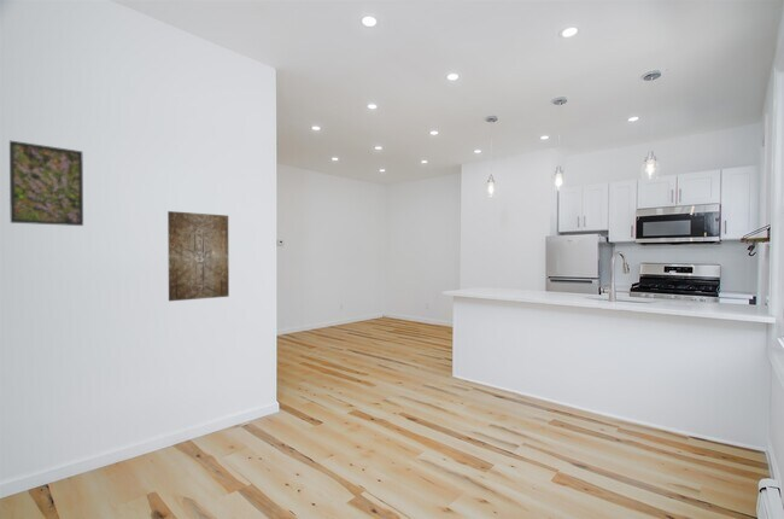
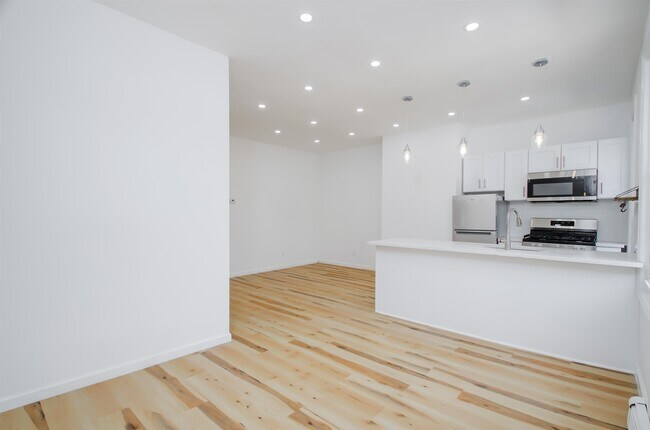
- wall art (199, 256)
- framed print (47, 185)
